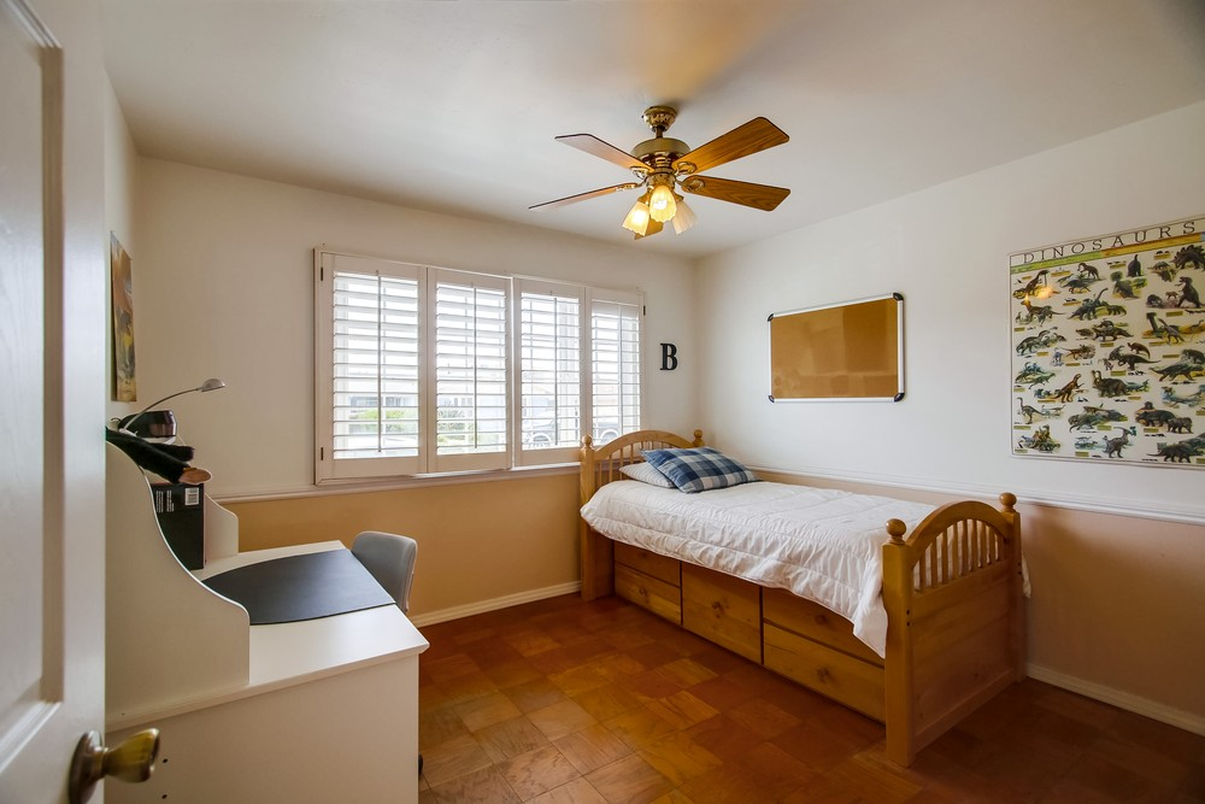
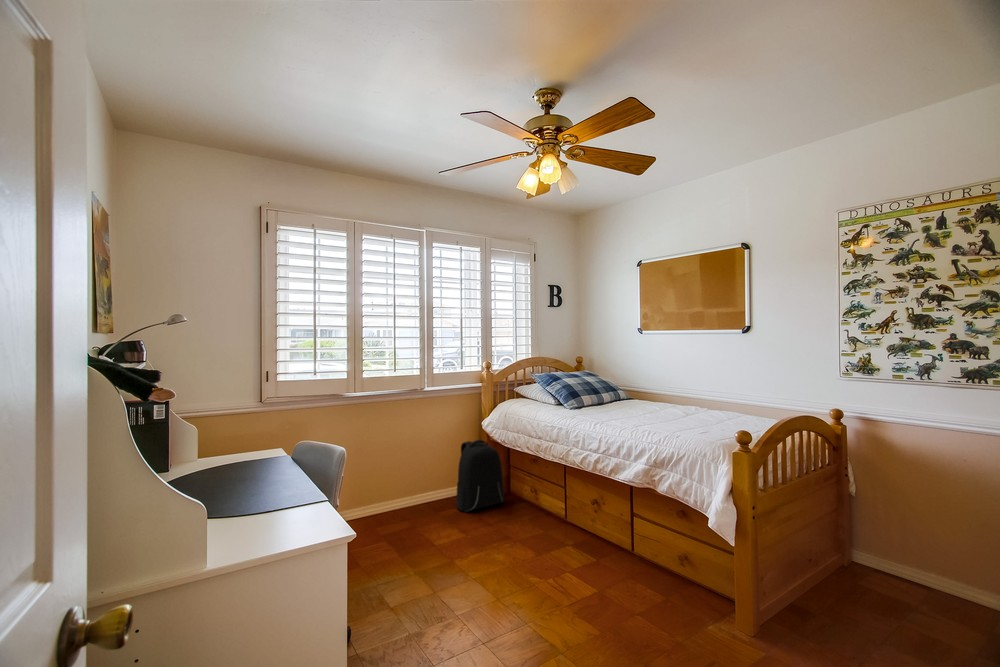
+ backpack (477, 472)
